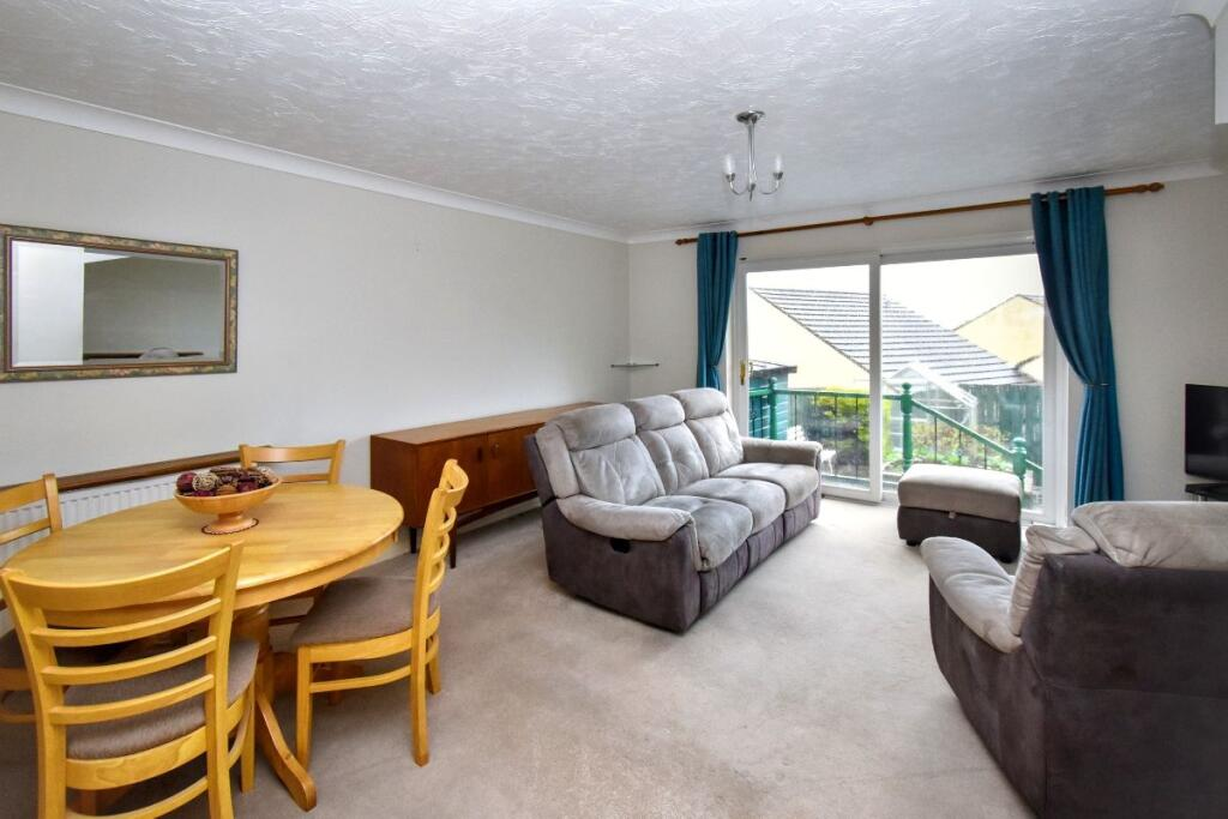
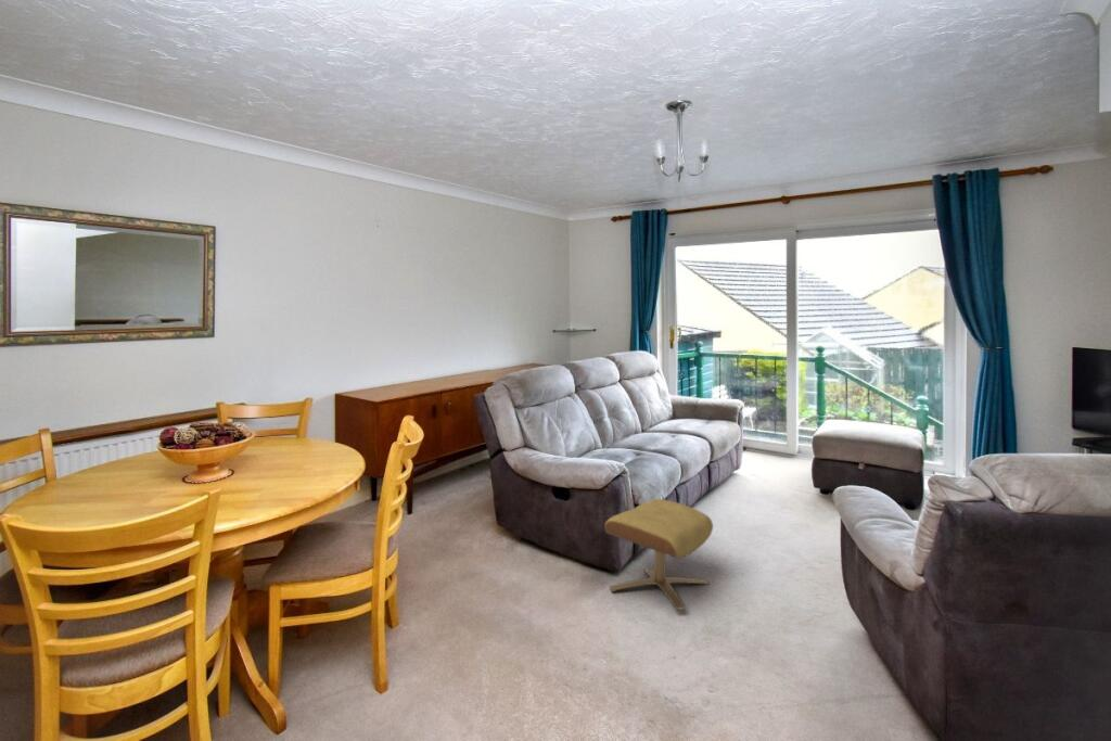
+ ottoman (660, 548)
